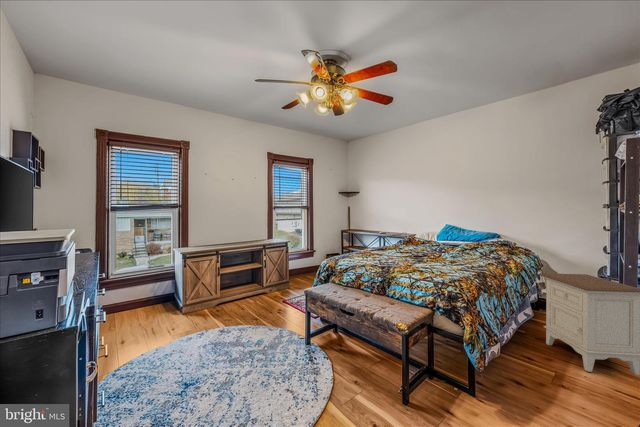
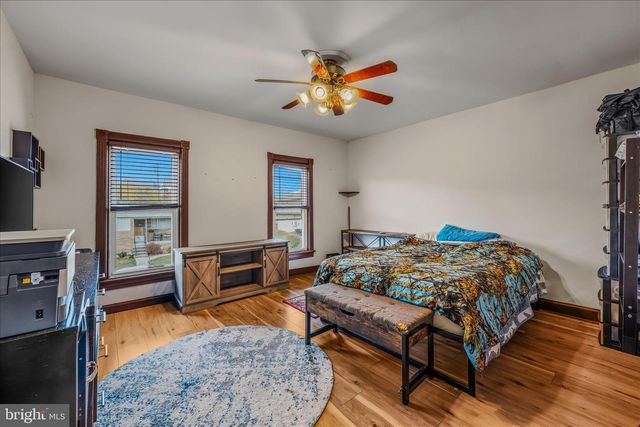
- nightstand (585, 318)
